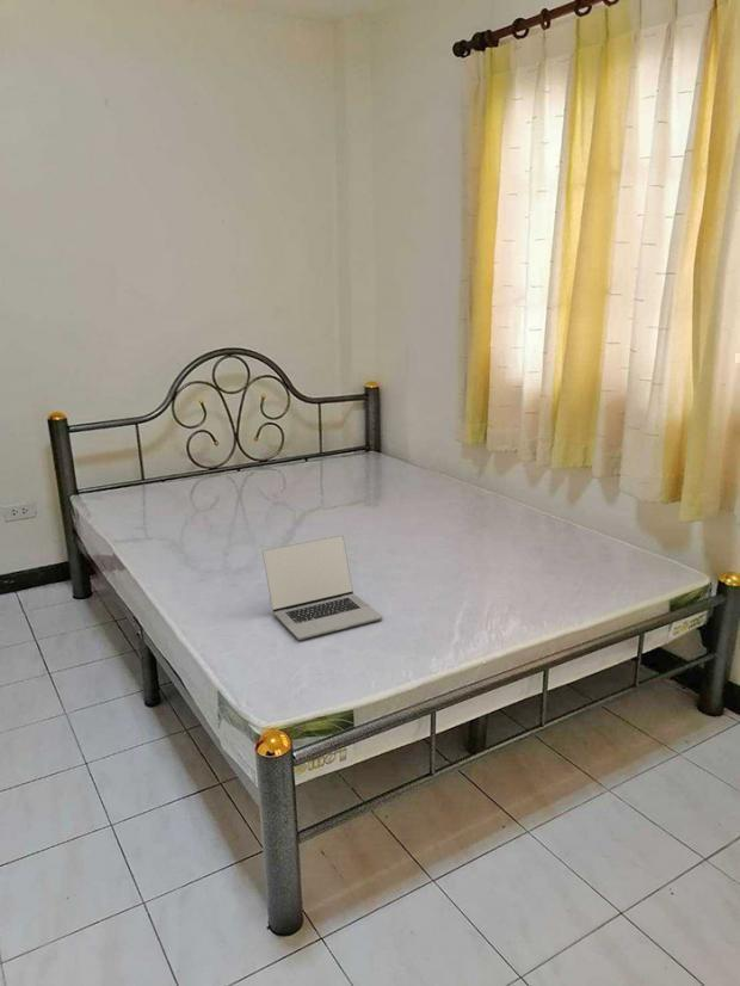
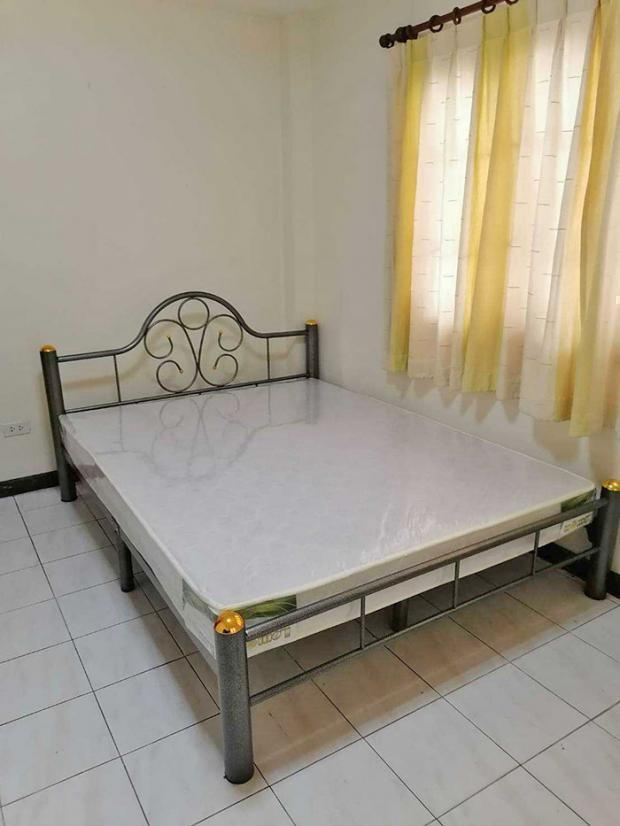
- laptop (321, 584)
